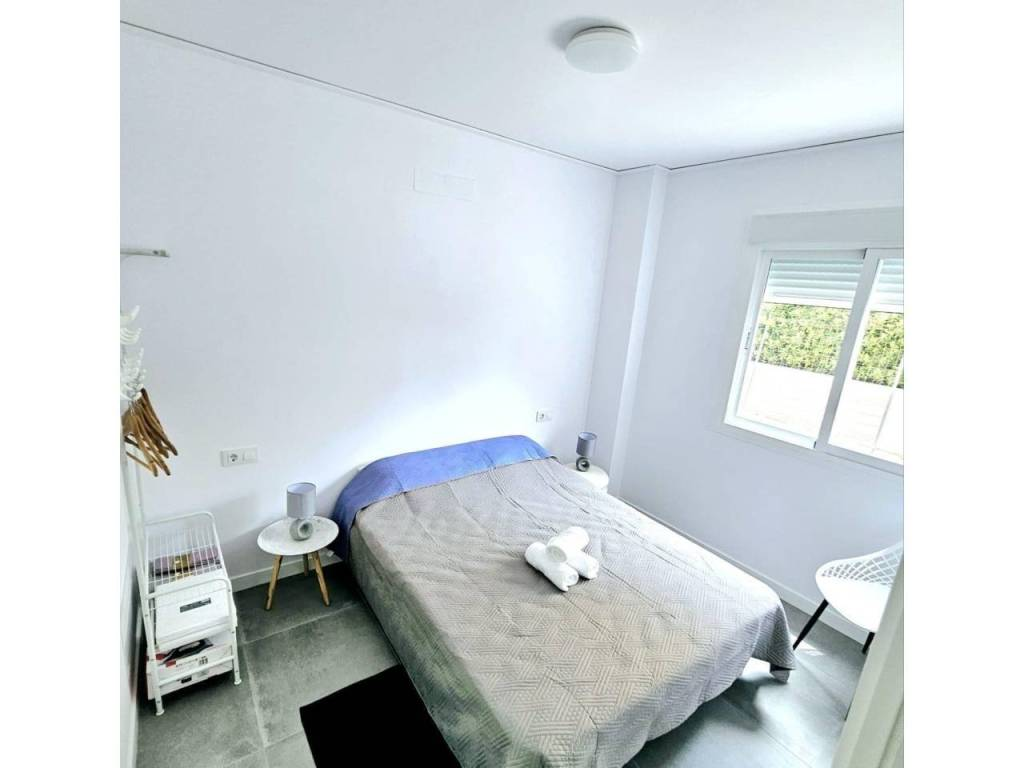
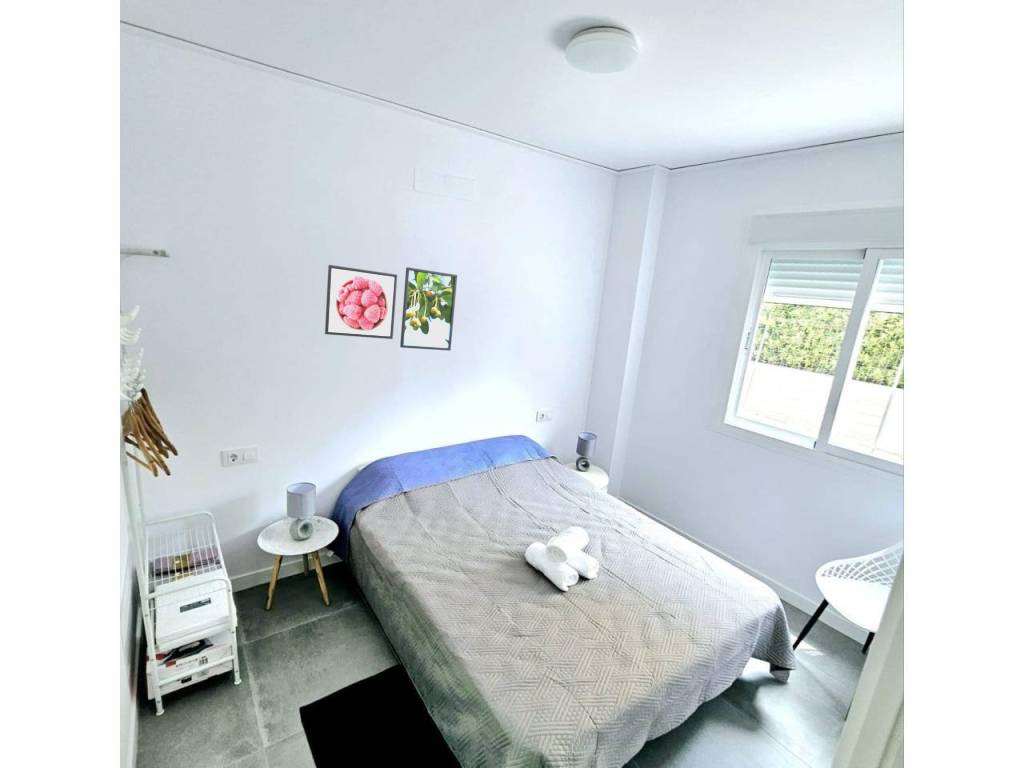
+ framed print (429, 310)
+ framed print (362, 303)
